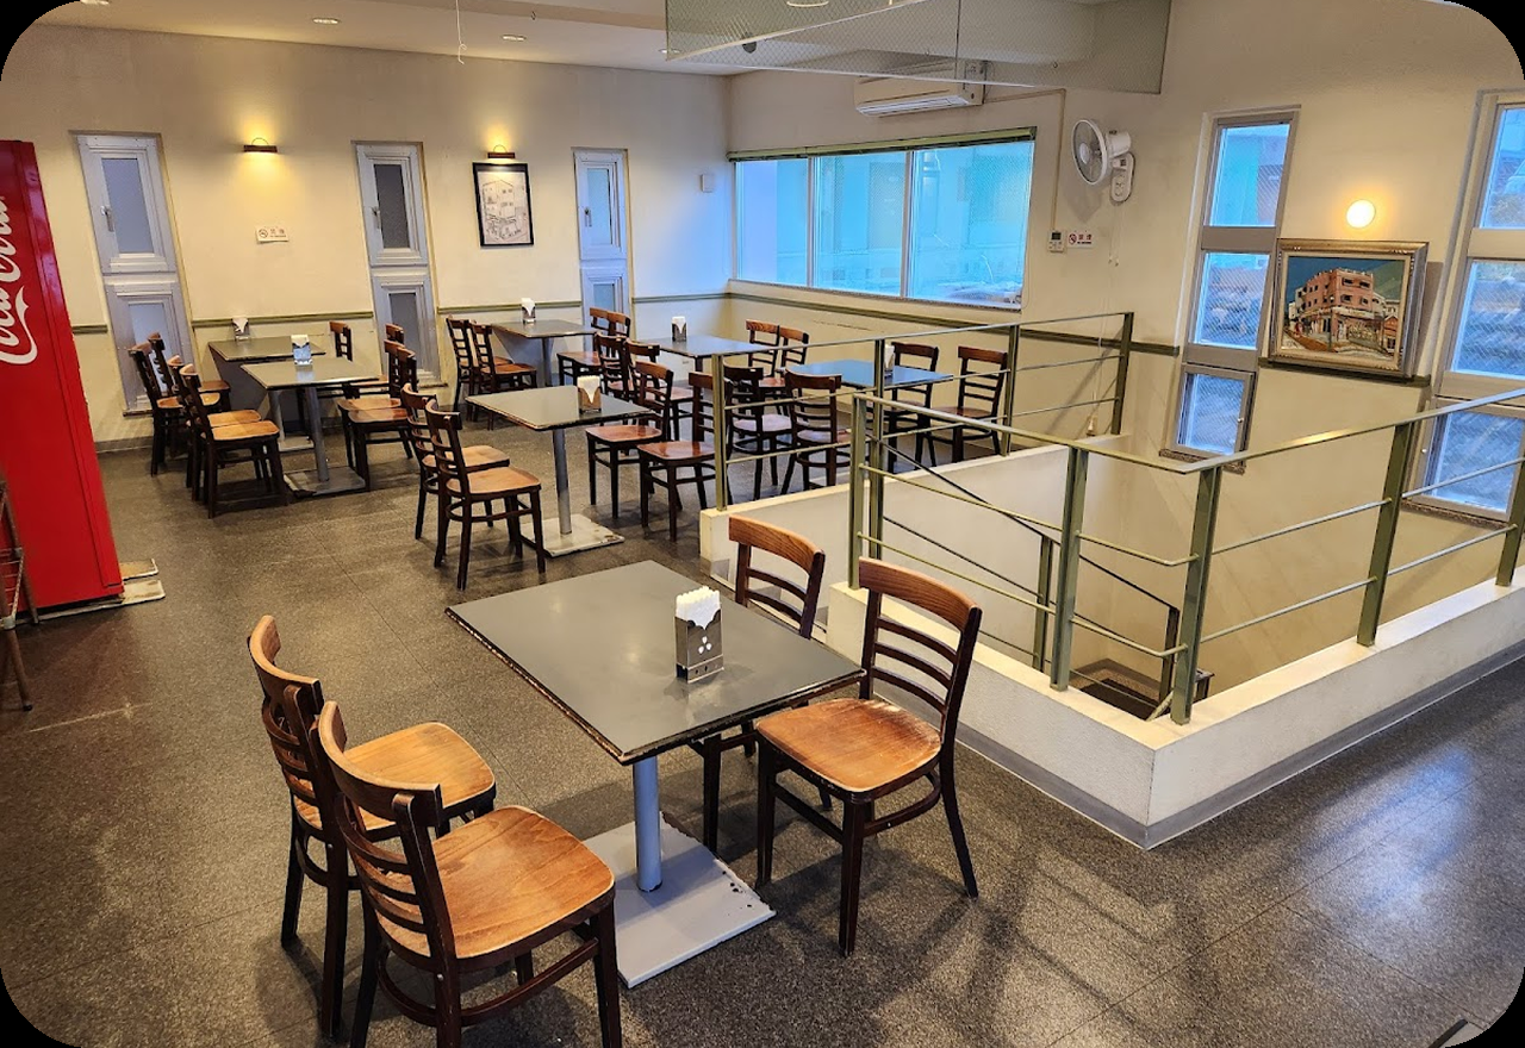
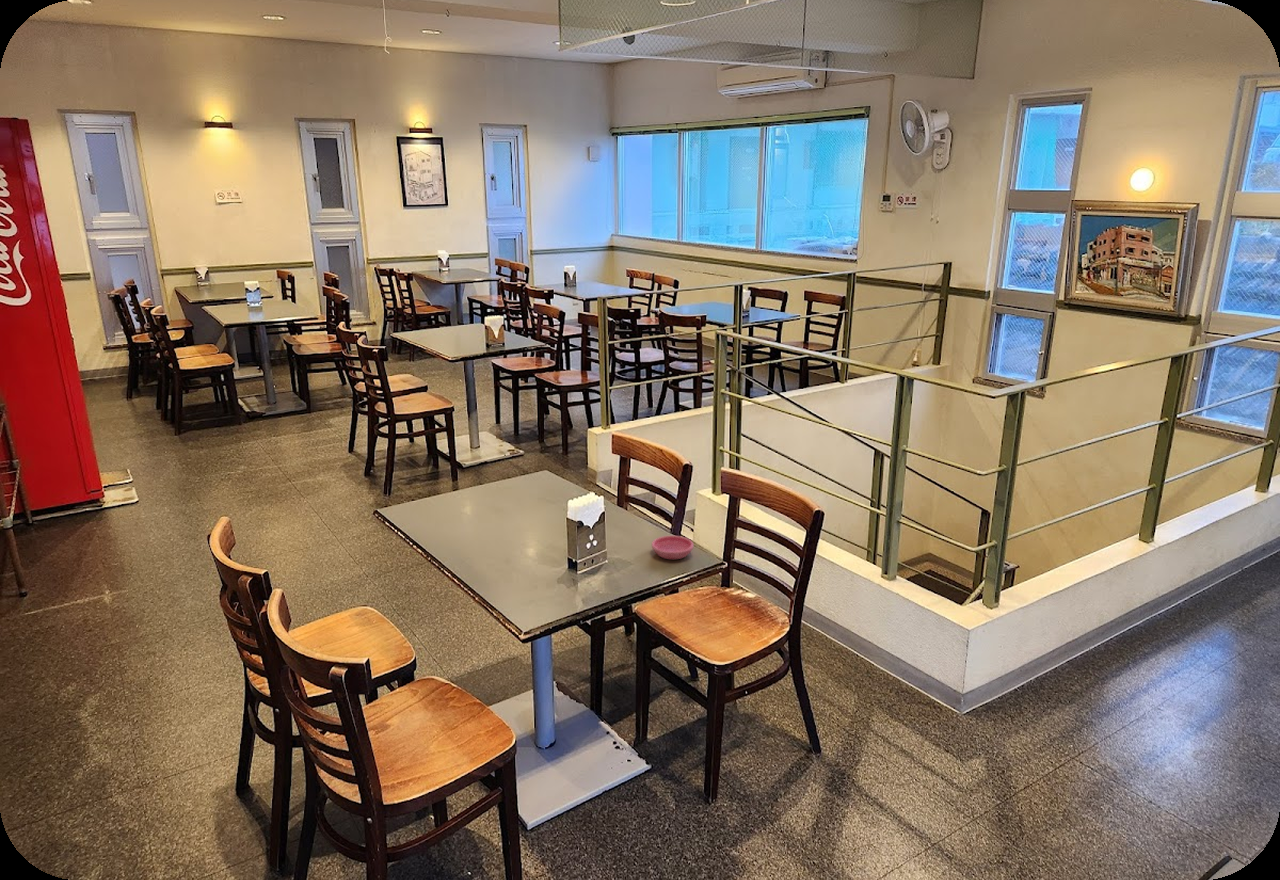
+ saucer (672, 548)
